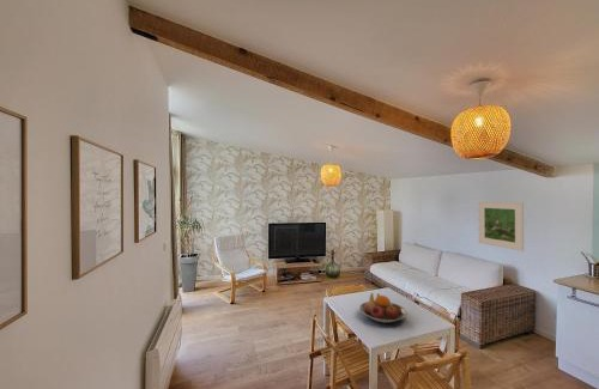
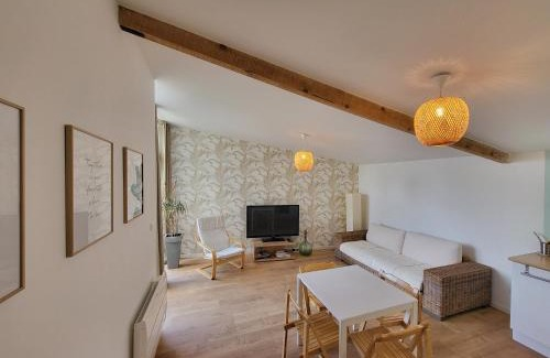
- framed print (498, 224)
- fruit bowl (382, 308)
